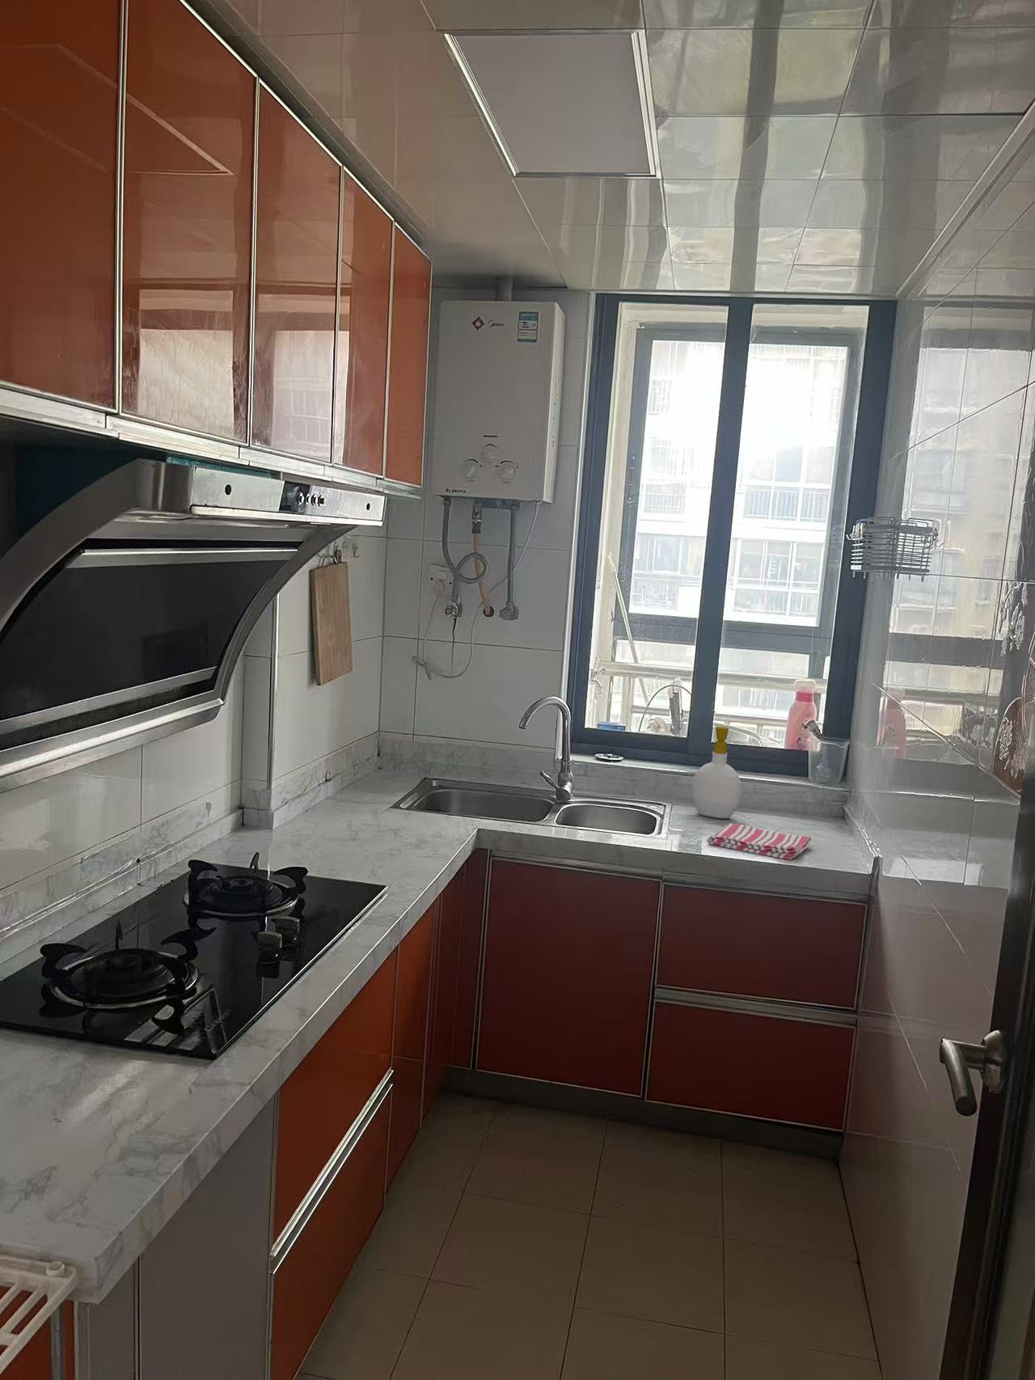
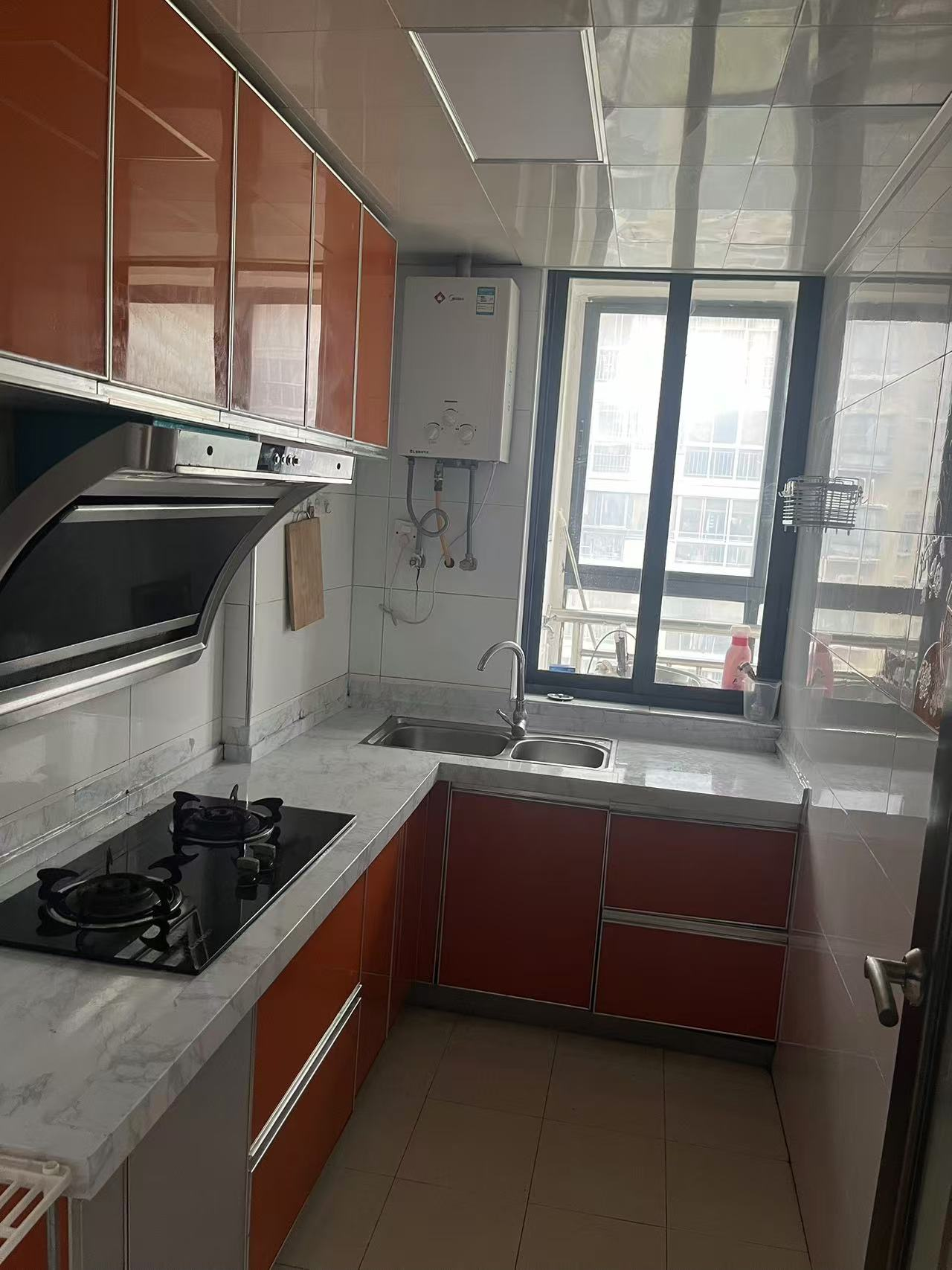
- soap bottle (718, 771)
- dish towel (759, 839)
